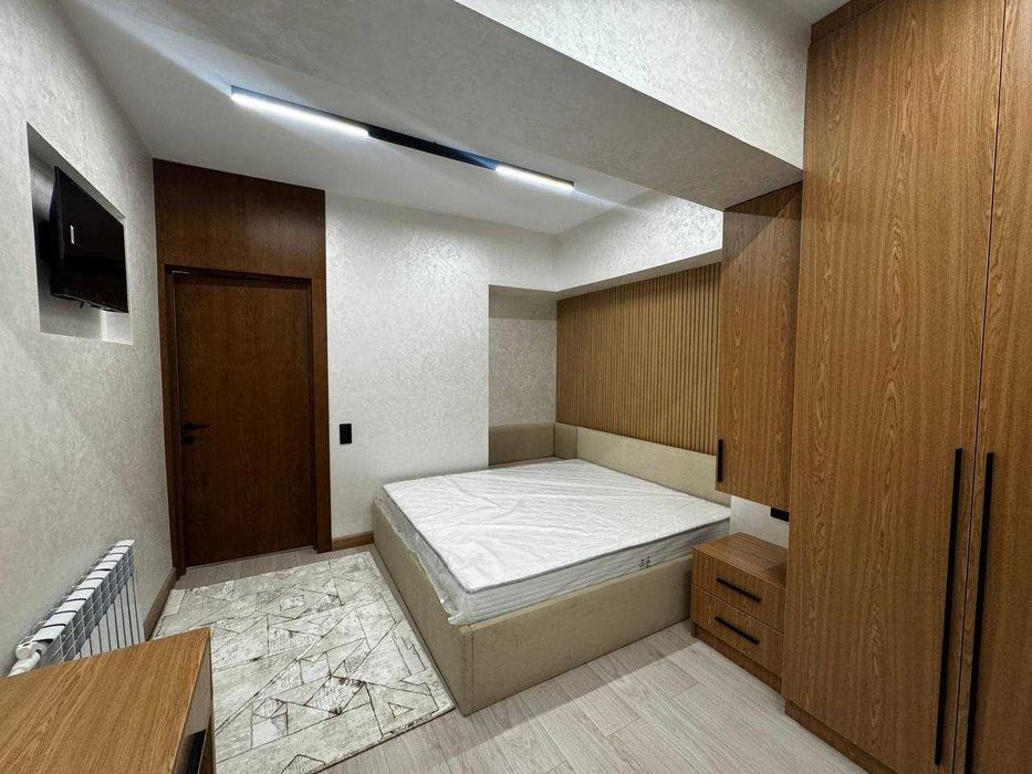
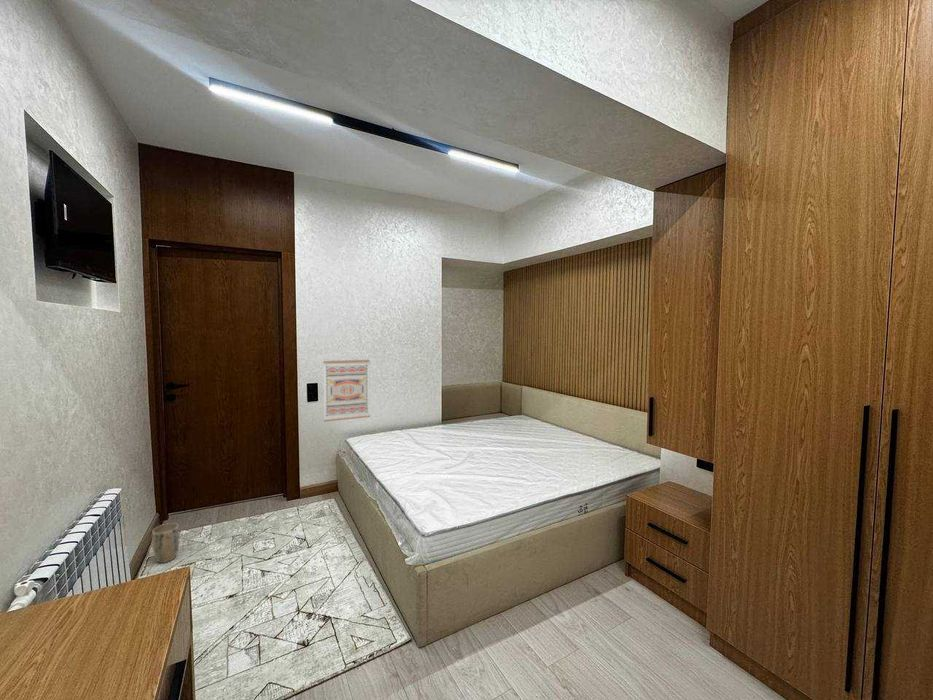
+ wall art (347, 389)
+ plant pot (165, 543)
